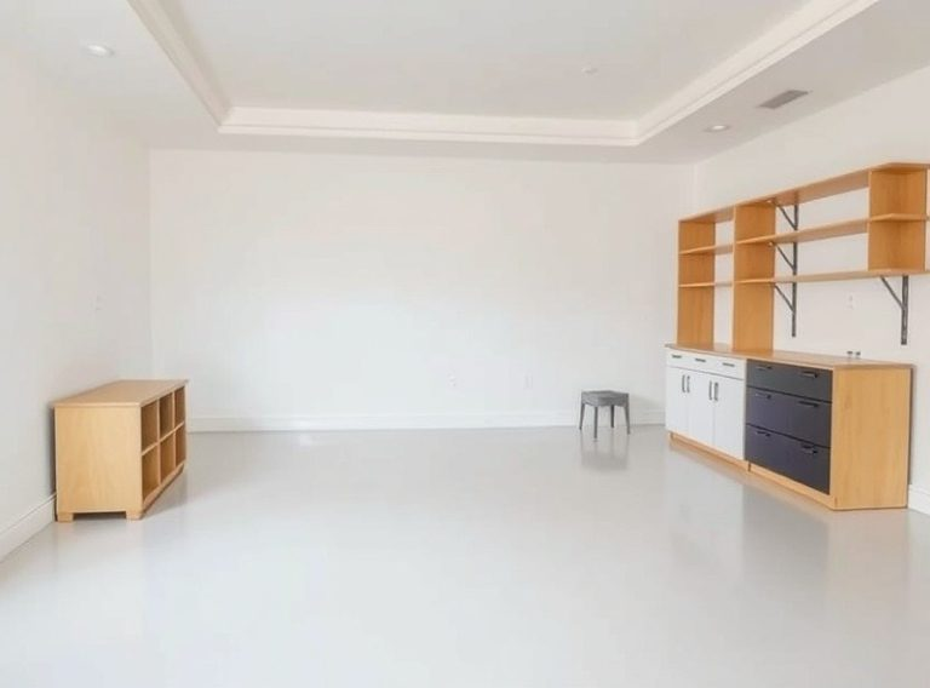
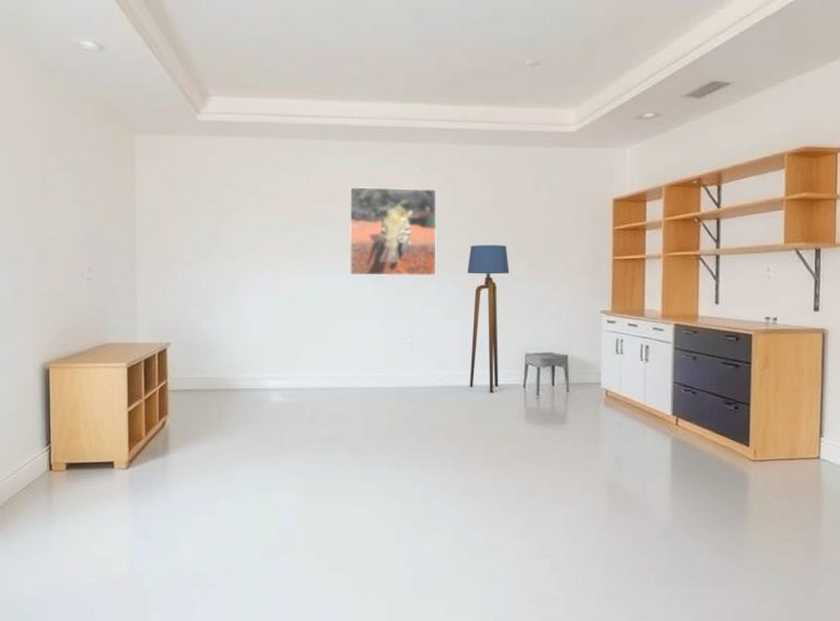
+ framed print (393, 232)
+ floor lamp (489, 317)
